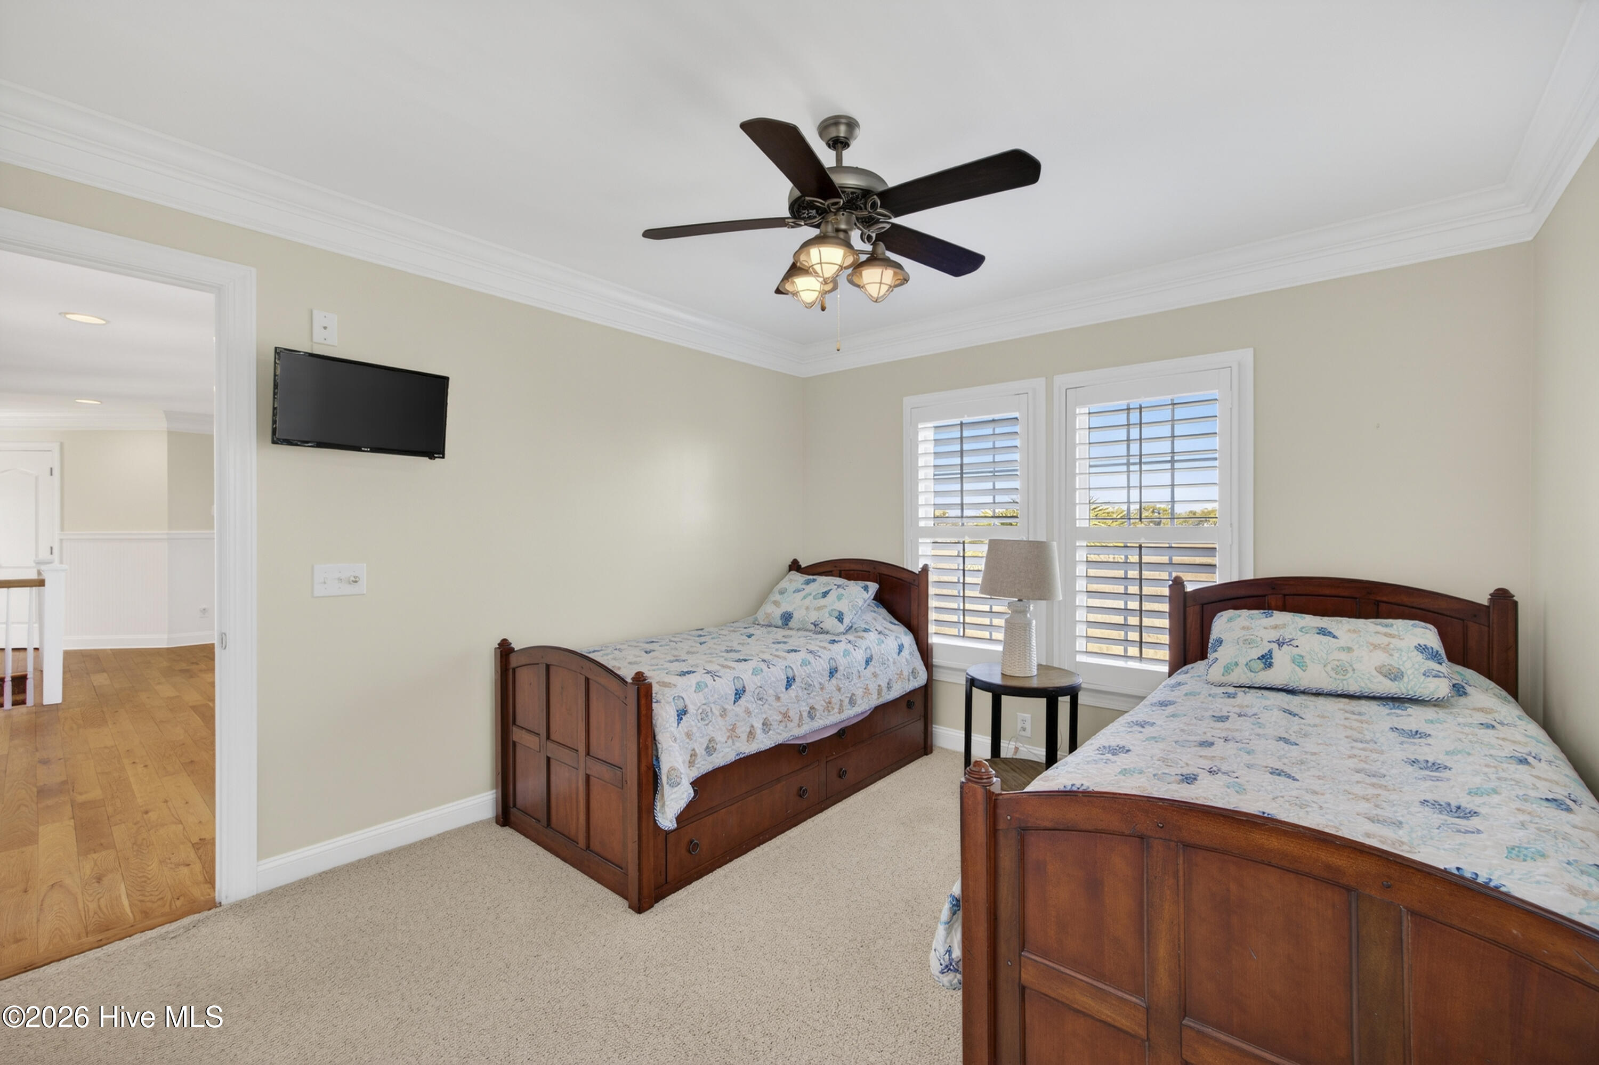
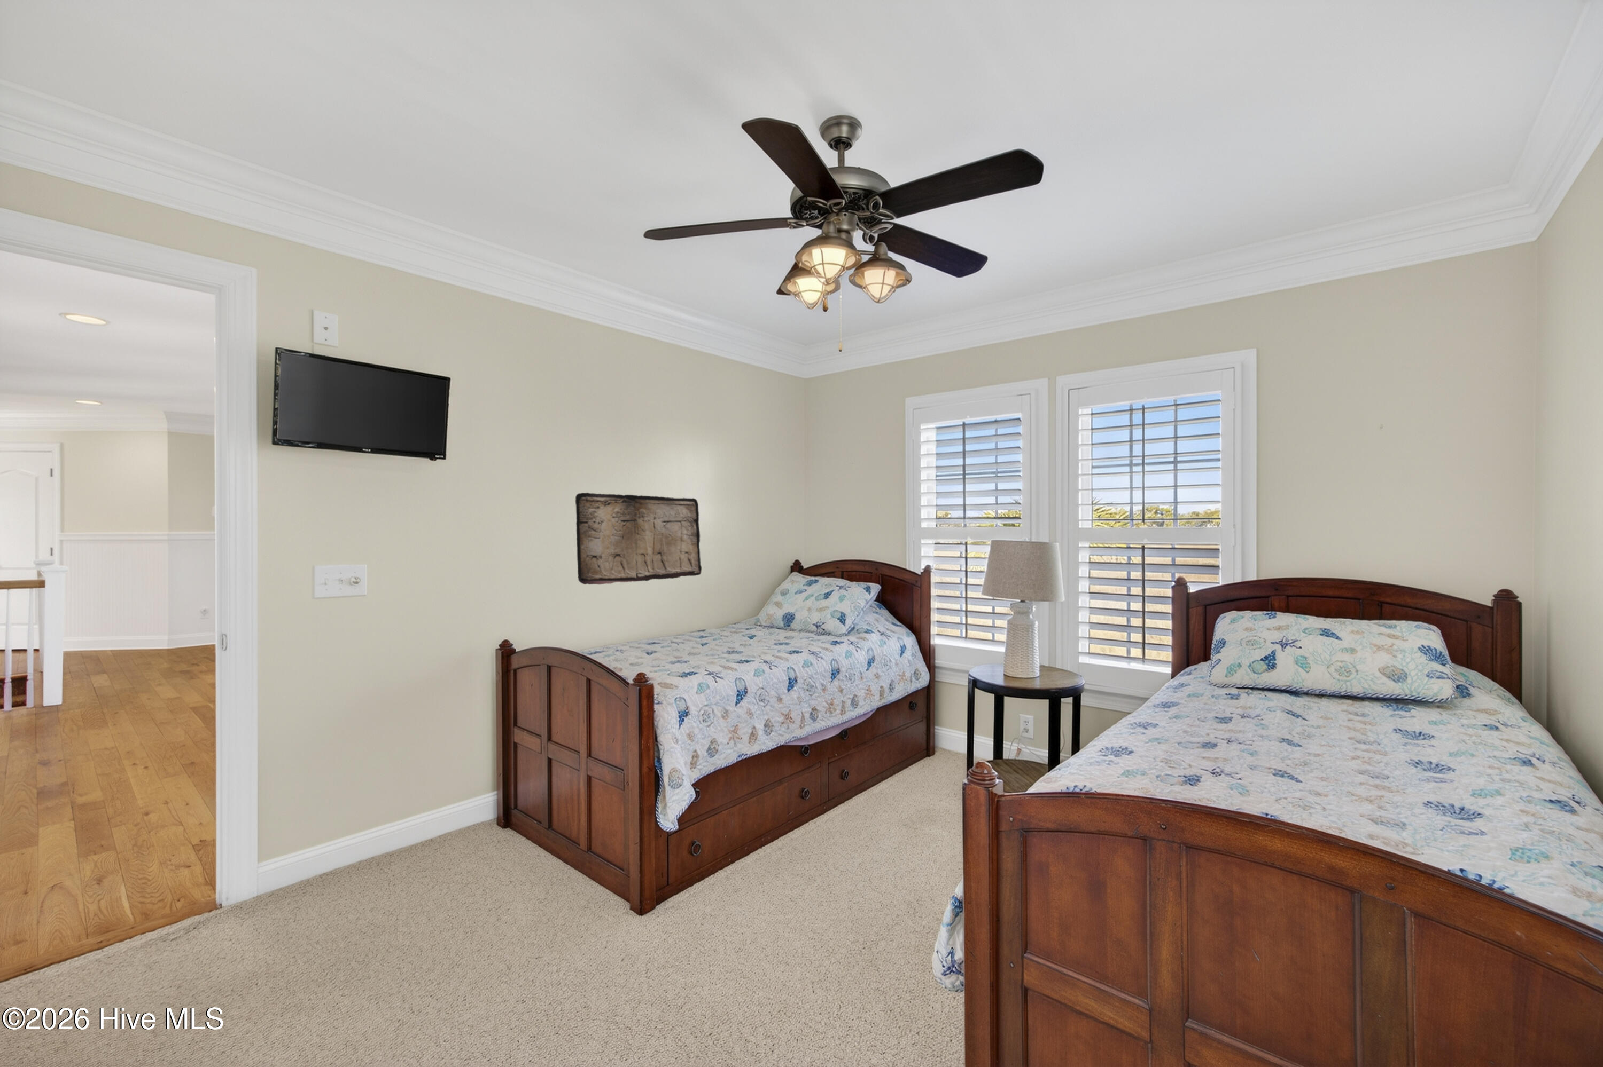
+ stone relief (642, 537)
